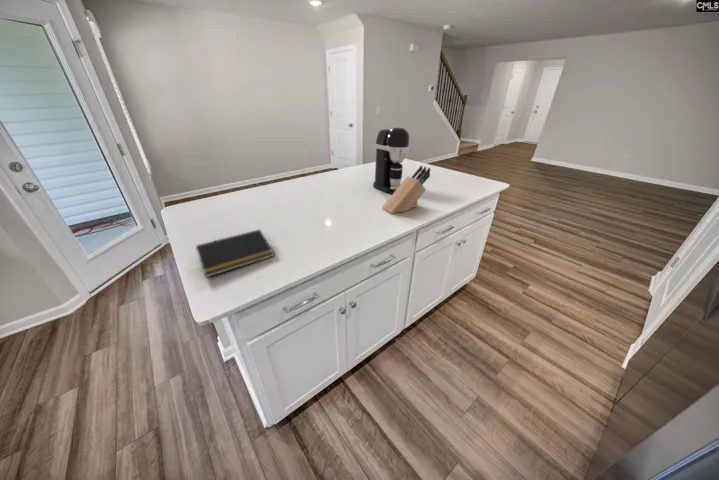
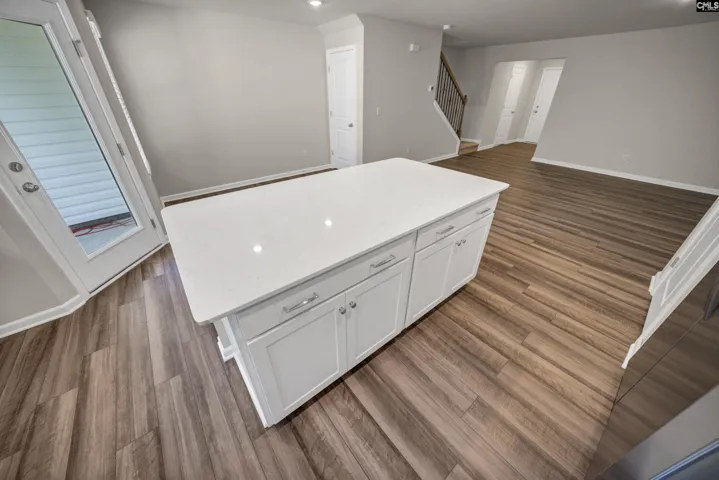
- notepad (235, 250)
- knife block (407, 188)
- coffee maker (390, 159)
